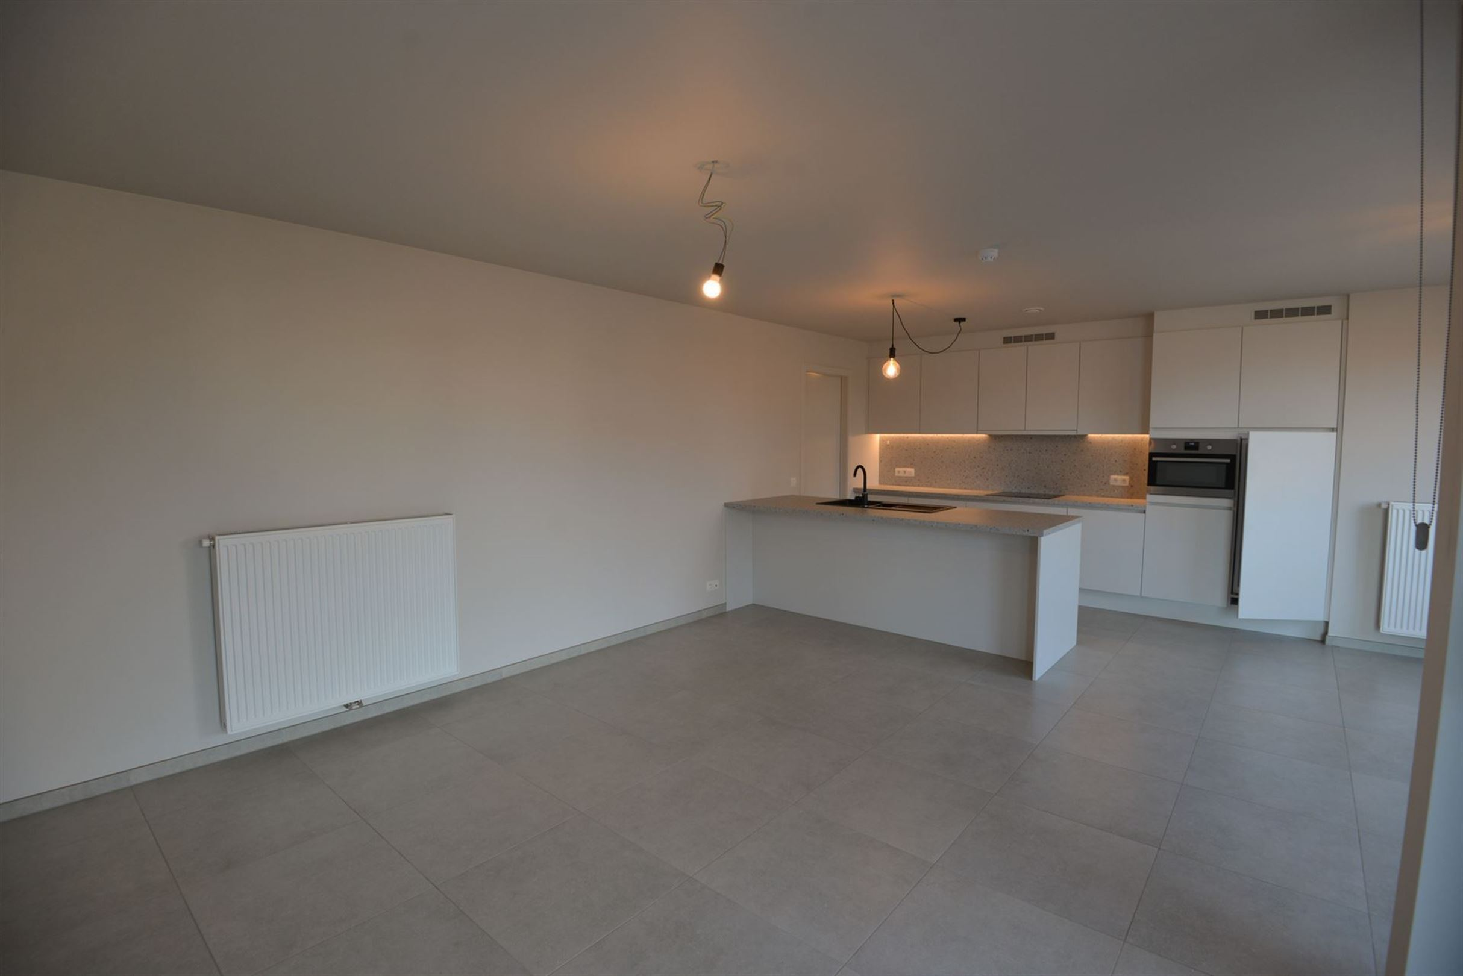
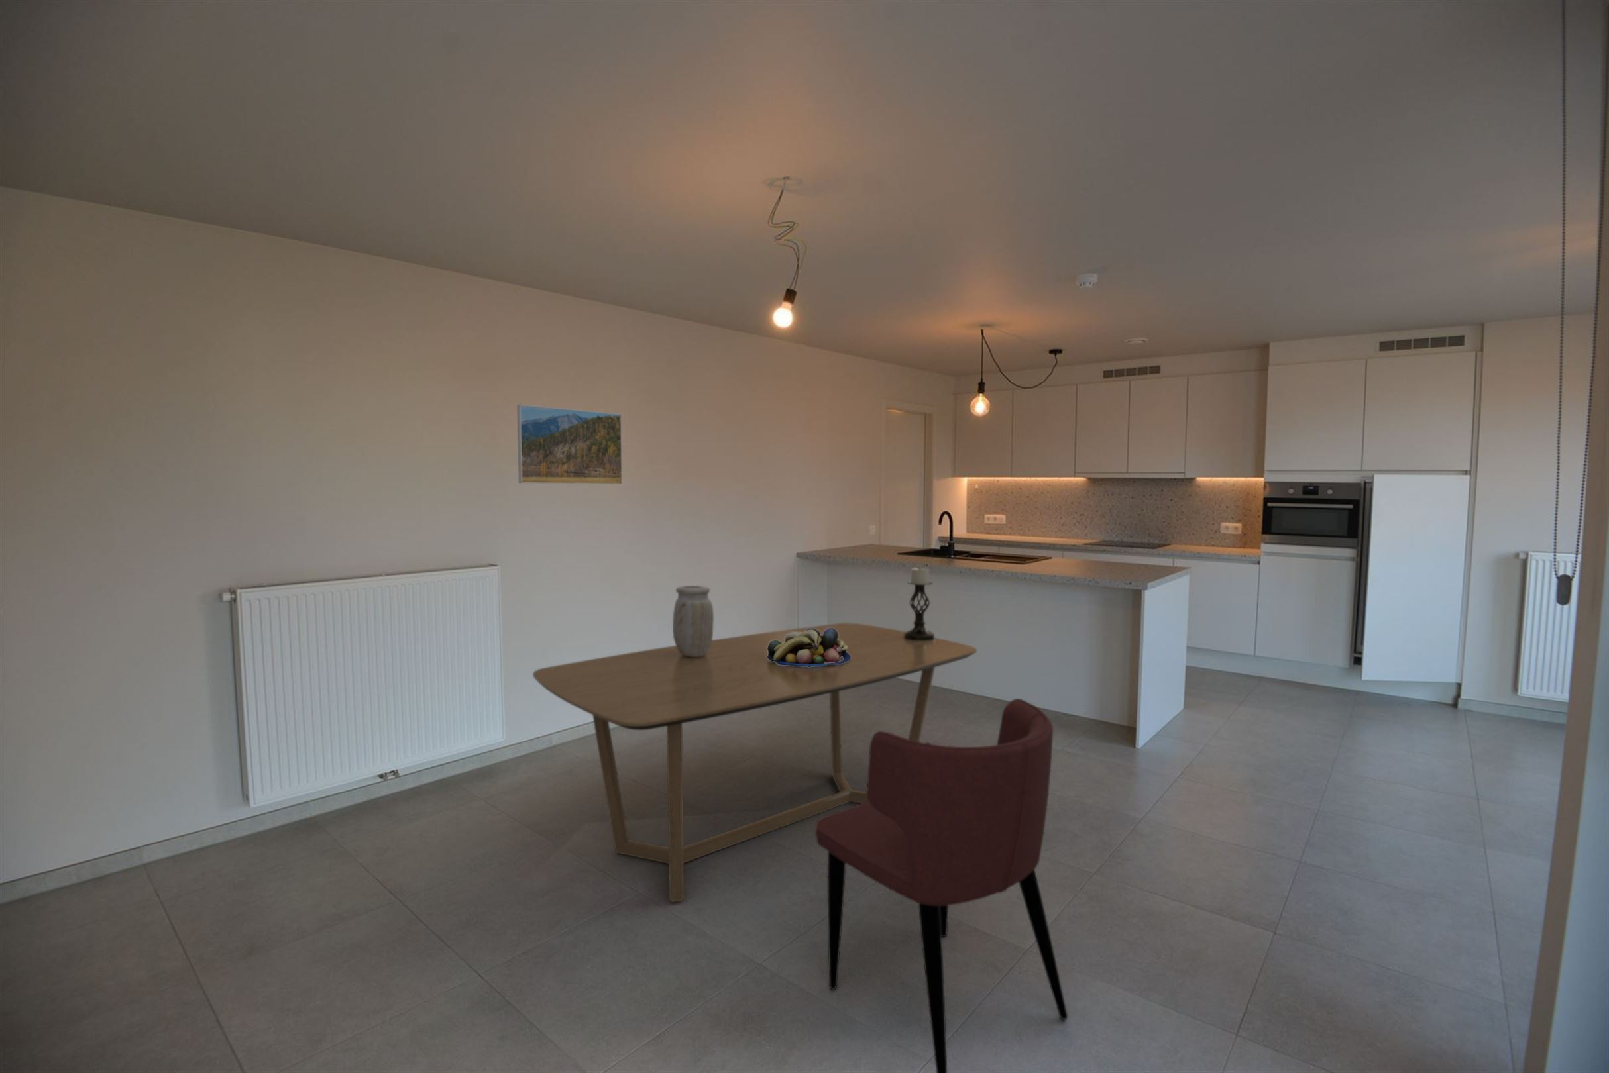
+ dining table (762, 708)
+ fruit bowl (809, 642)
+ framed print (573, 447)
+ dining chair (938, 854)
+ vase (694, 620)
+ candle holder (919, 601)
